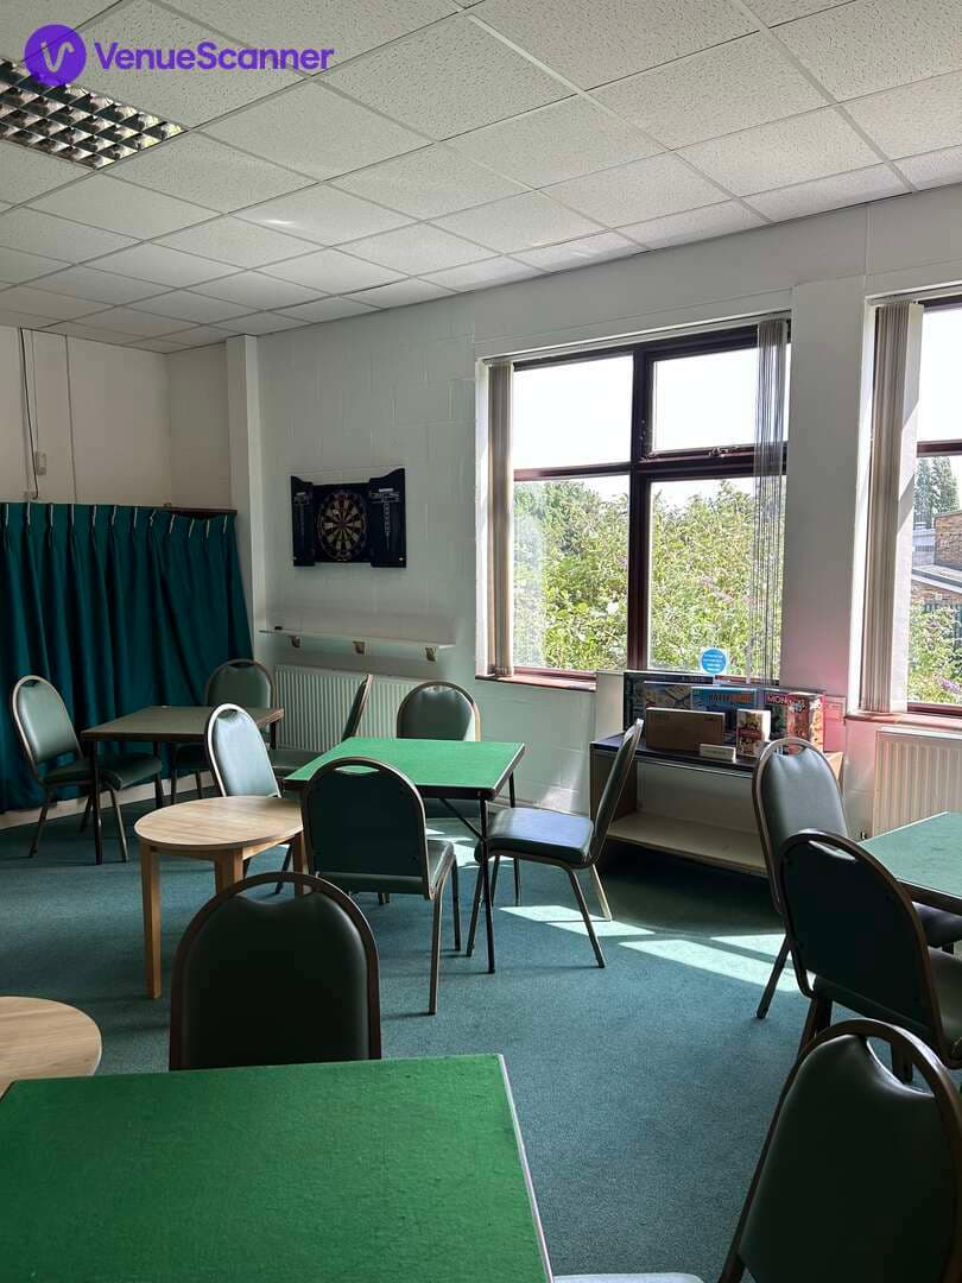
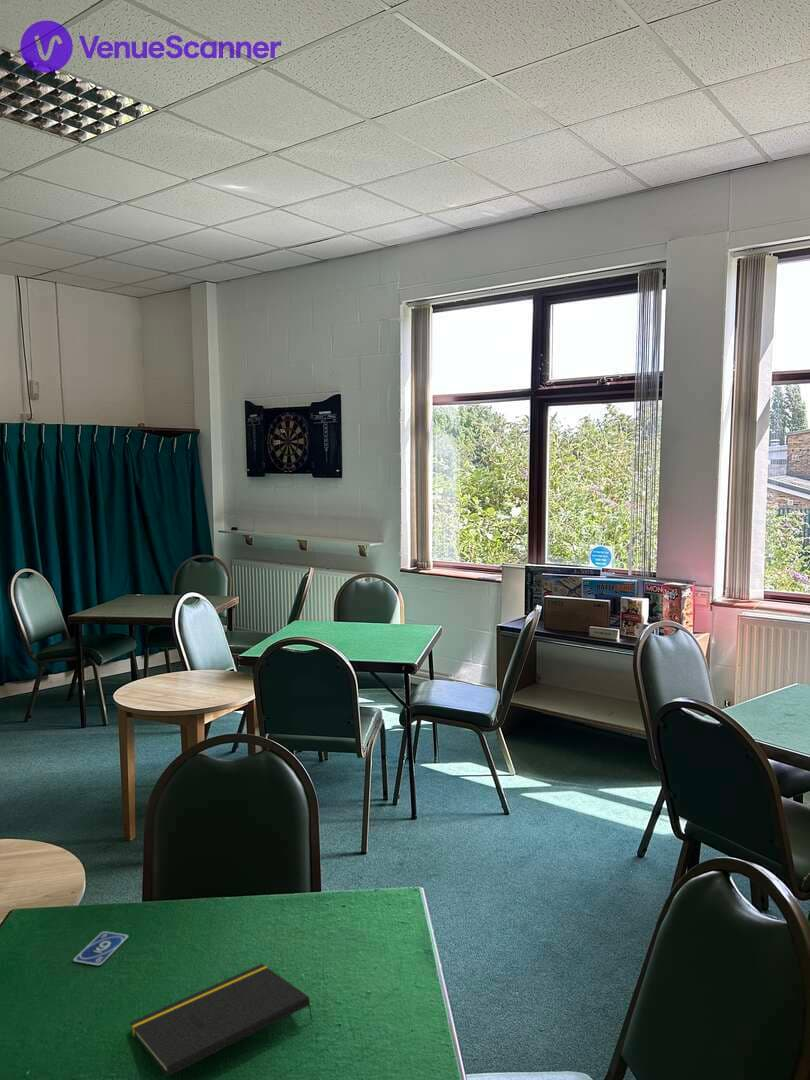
+ notepad (220, 1014)
+ playing card (101, 947)
